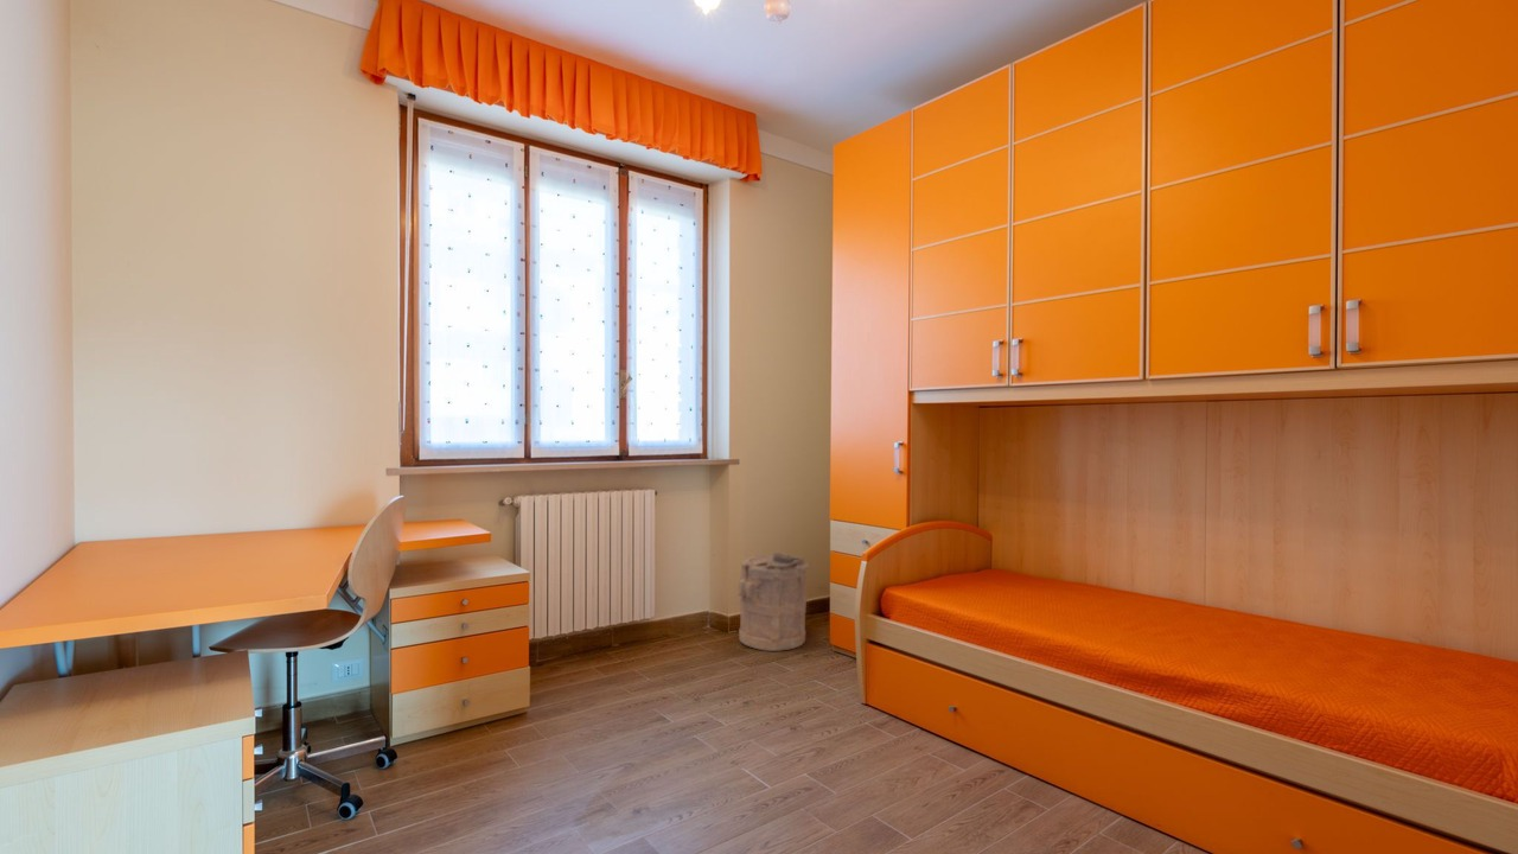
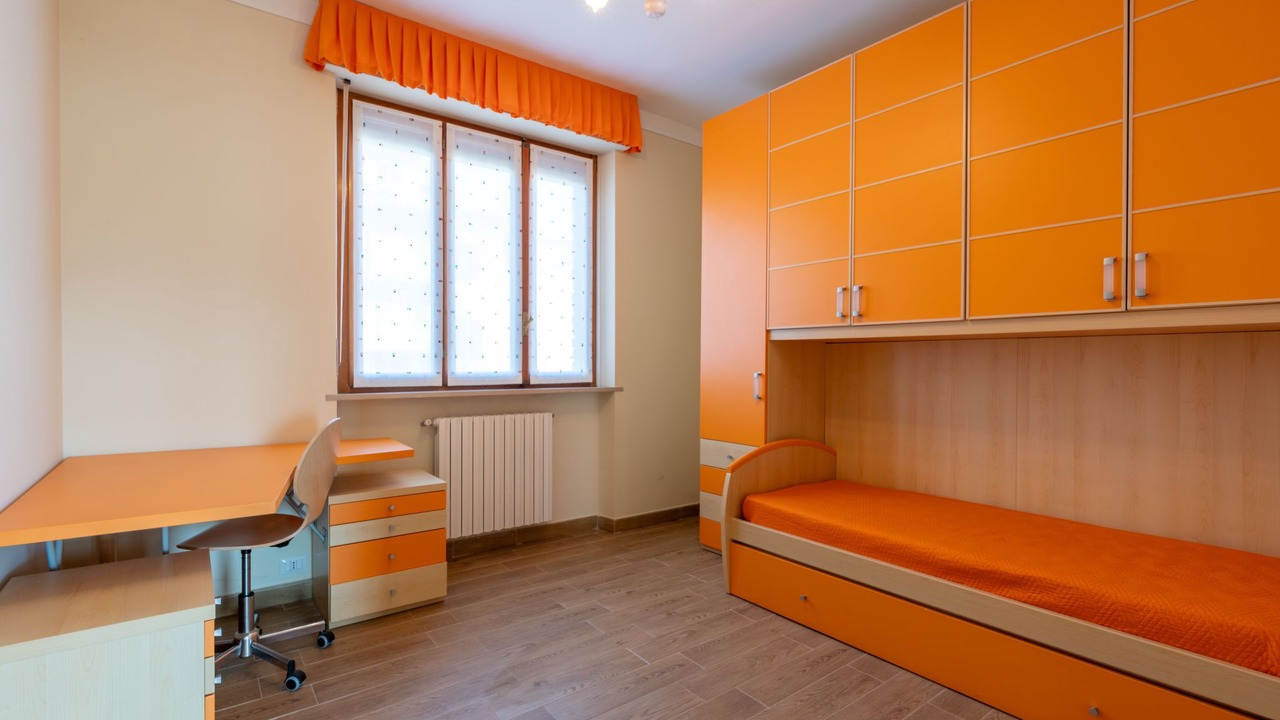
- laundry hamper (770, 597)
